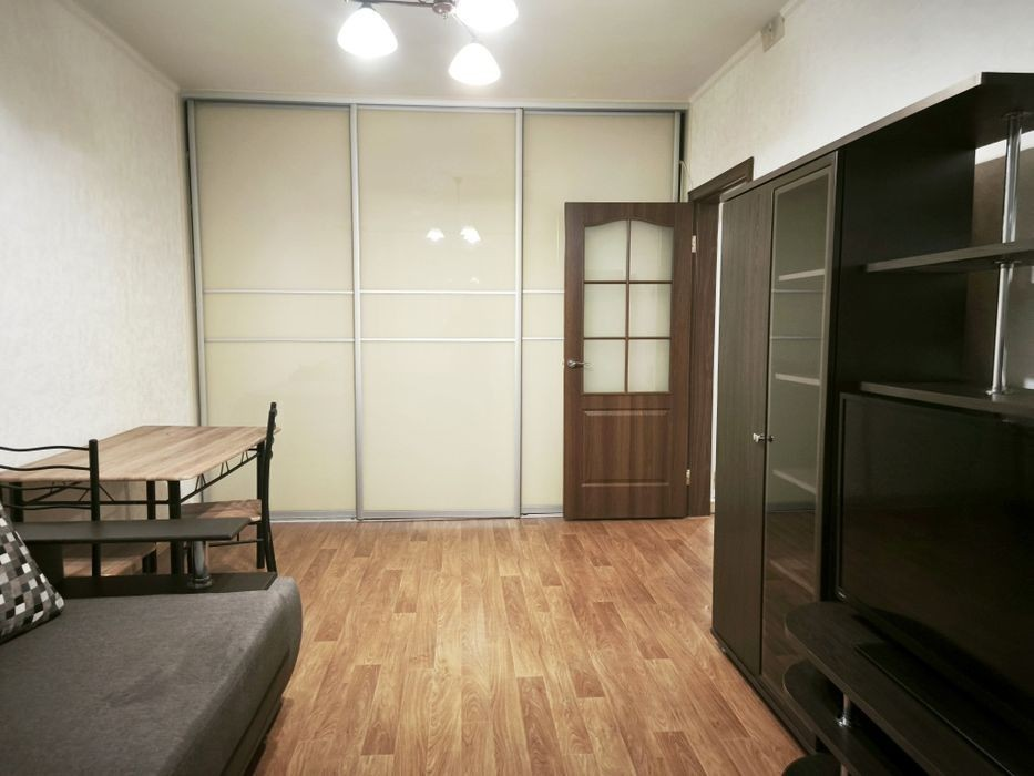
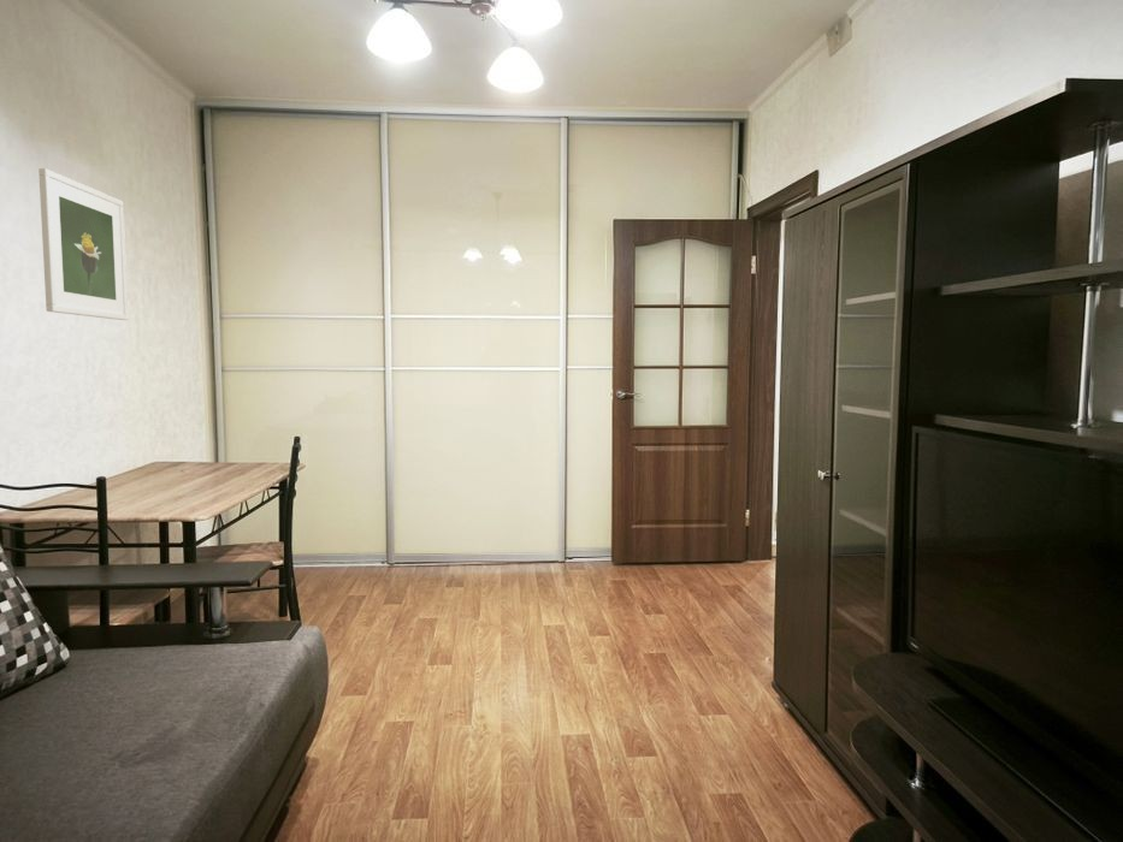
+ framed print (88, 251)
